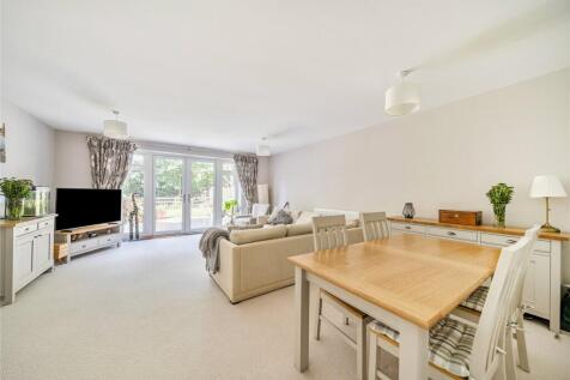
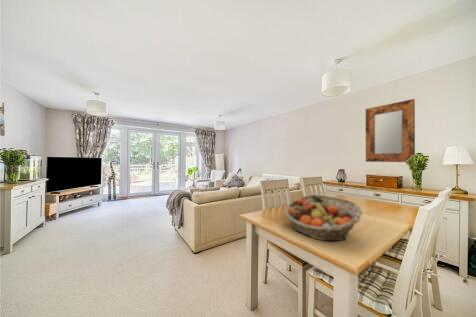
+ home mirror (388, 133)
+ fruit basket (319, 214)
